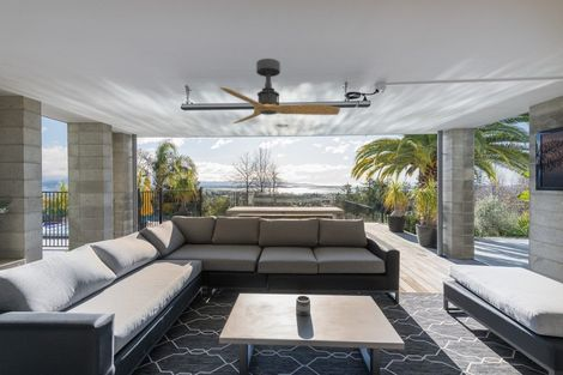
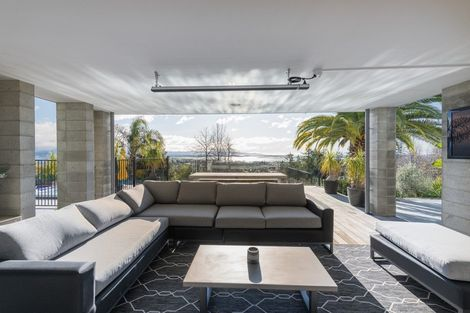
- ceiling fan (277, 92)
